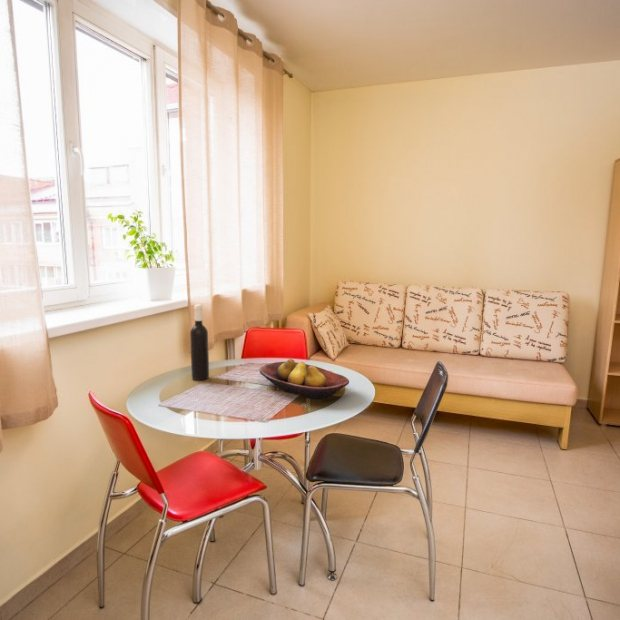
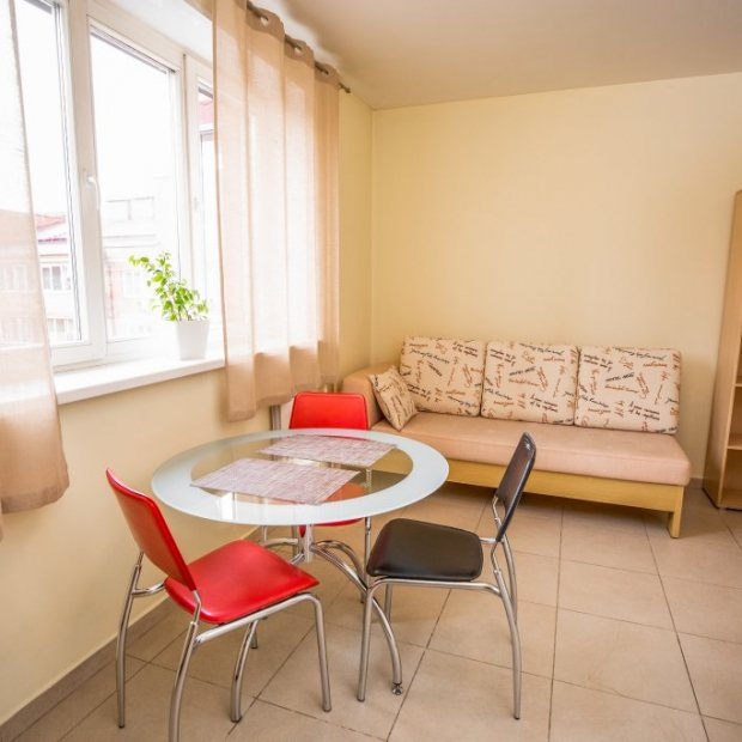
- fruit bowl (302, 375)
- wine bottle (199, 341)
